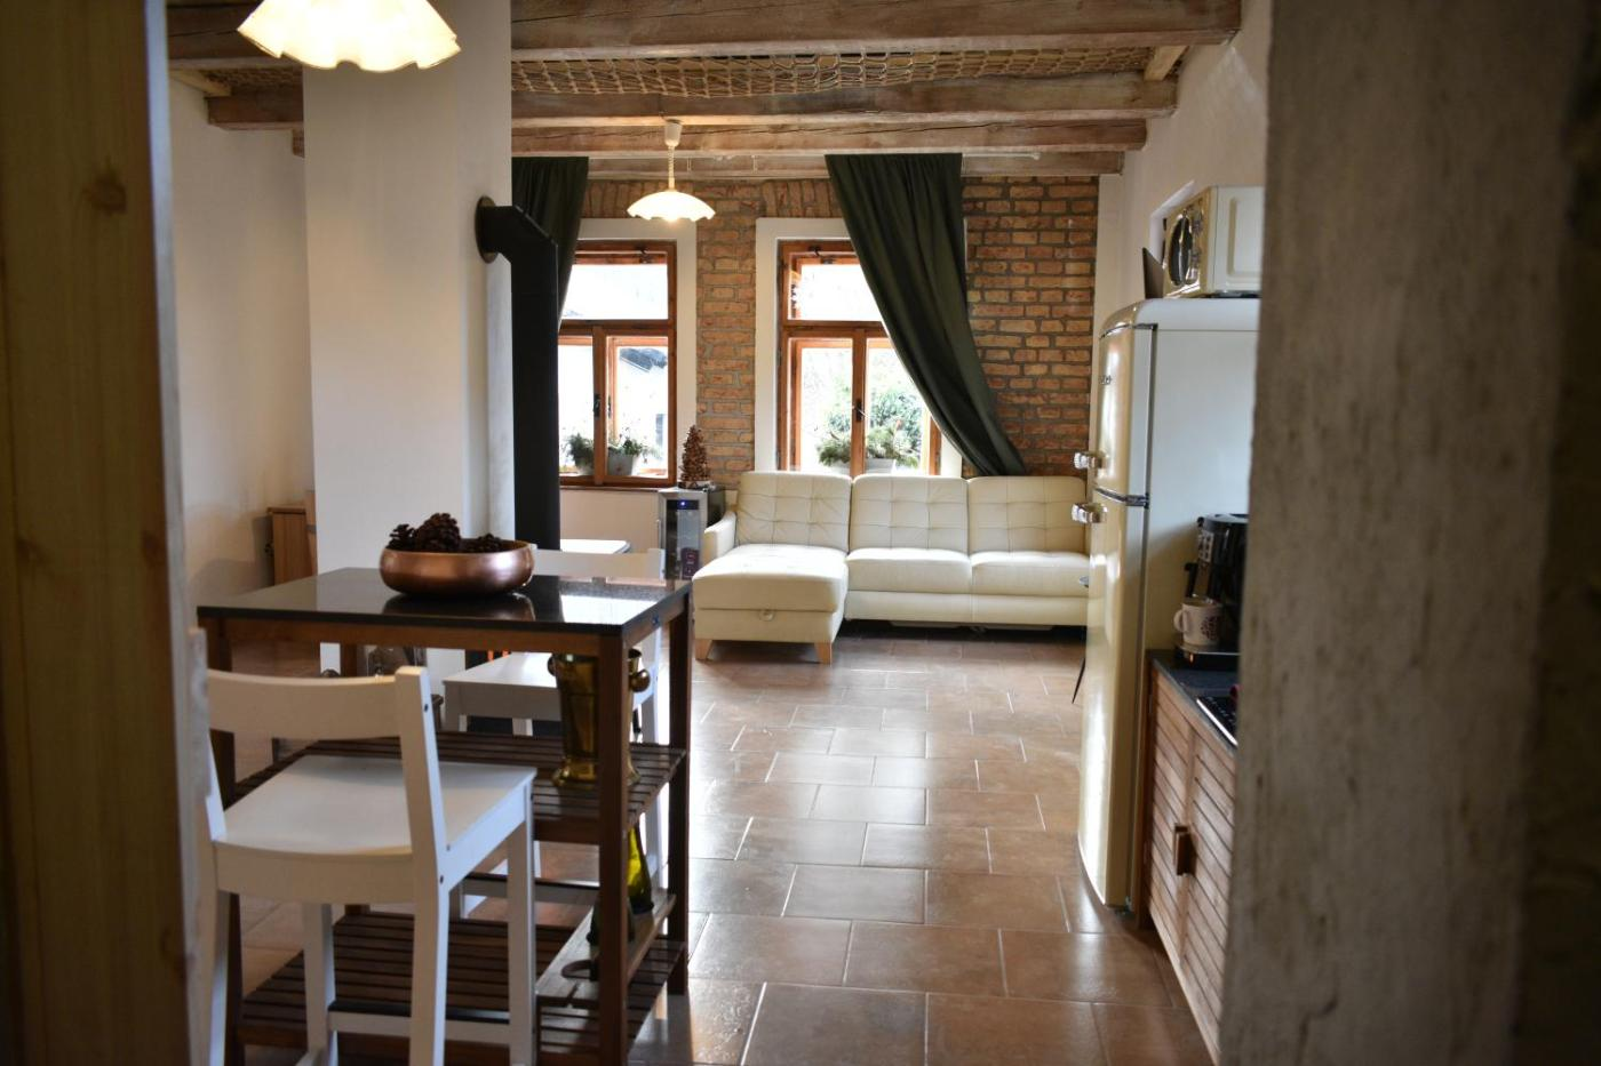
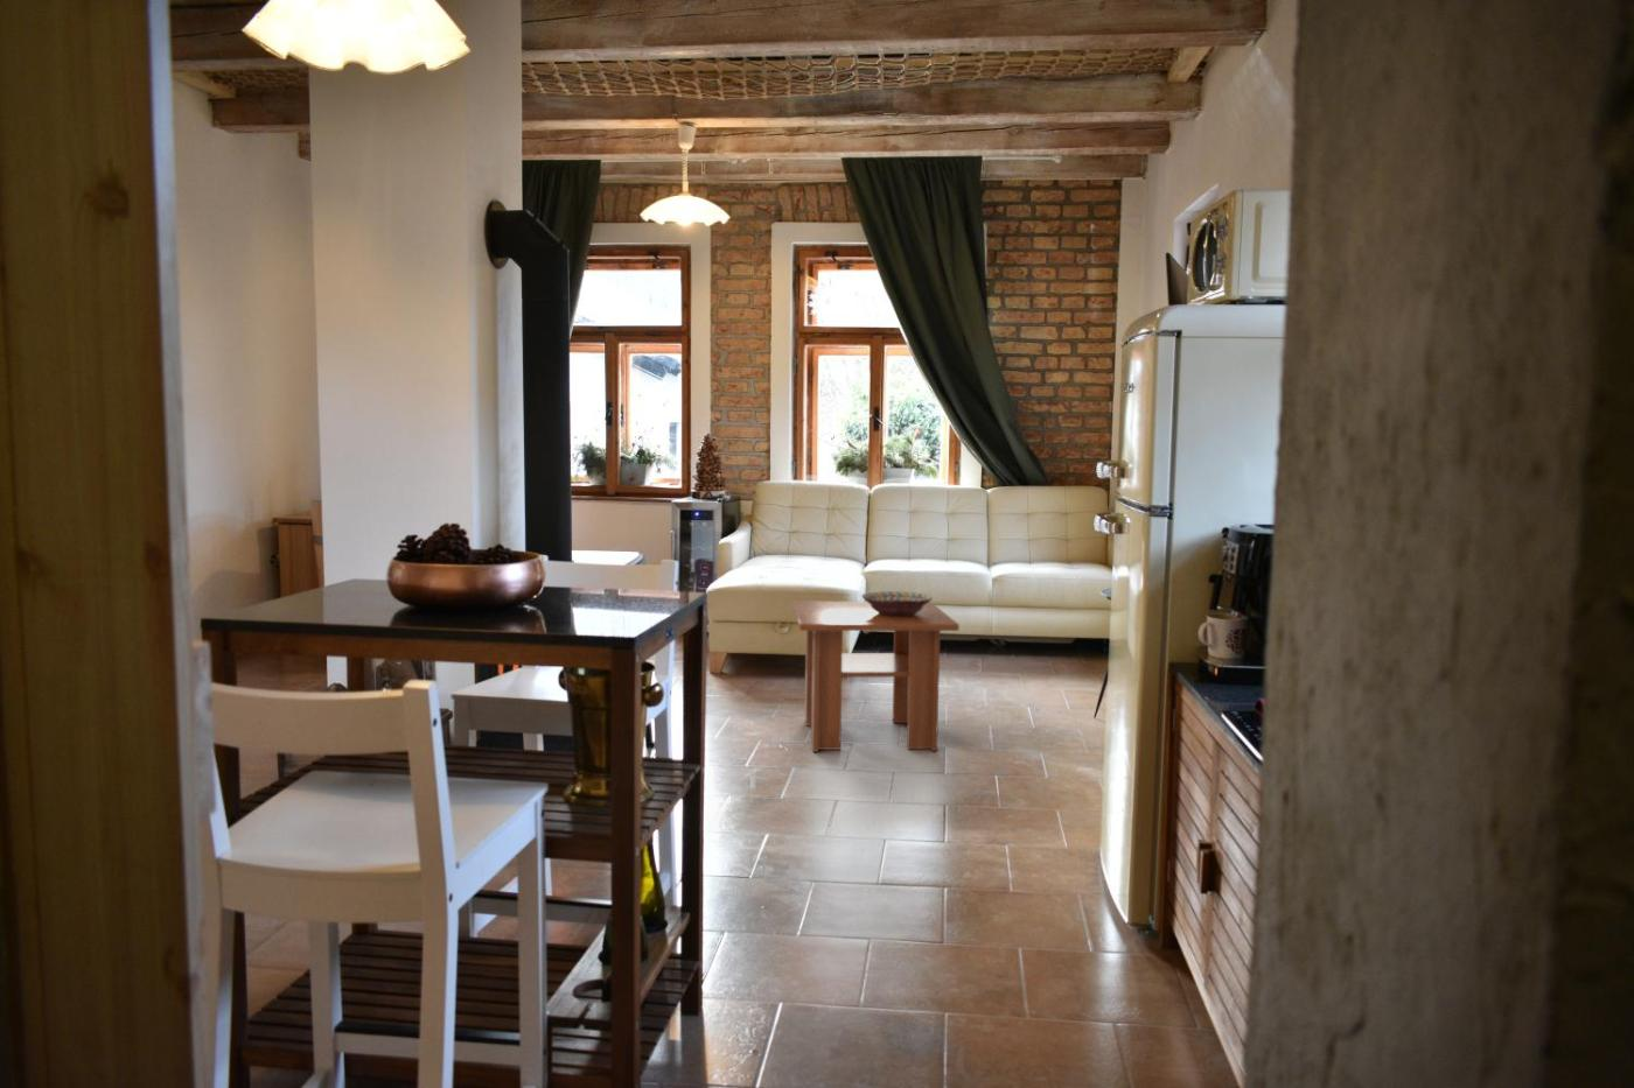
+ decorative bowl (897, 604)
+ coffee table (869, 673)
